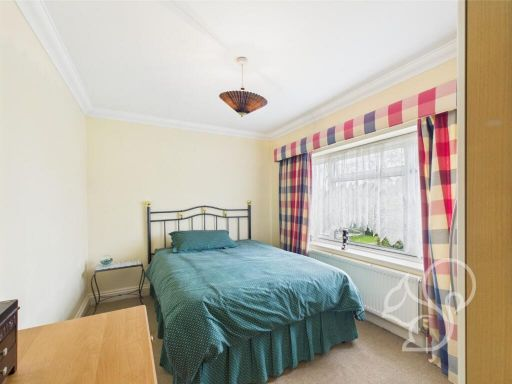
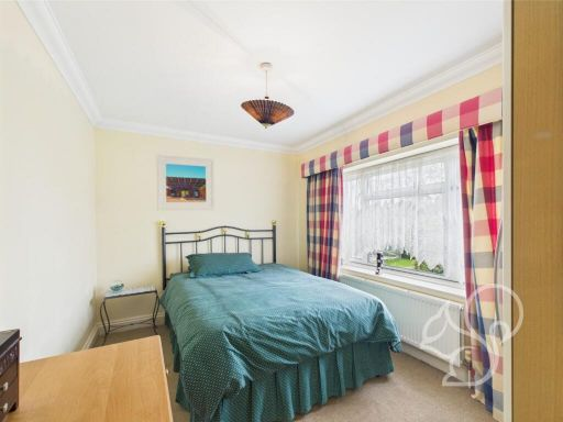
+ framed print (186, 184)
